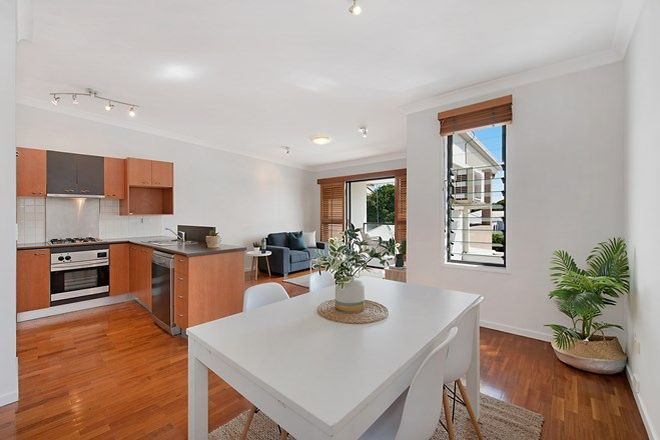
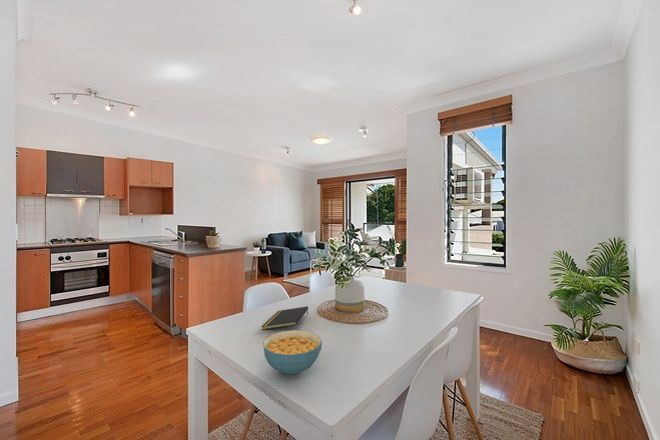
+ cereal bowl (292, 355)
+ notepad (286, 317)
